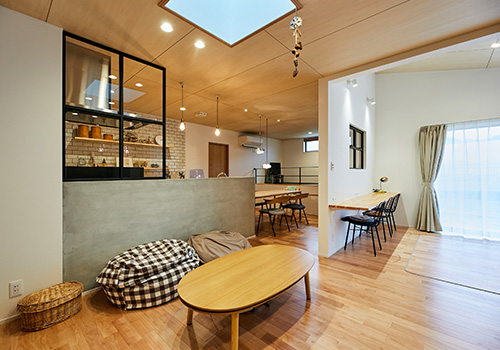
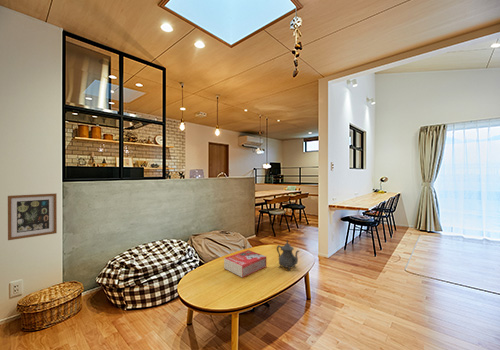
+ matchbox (245, 262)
+ wall art (33, 215)
+ teapot (287, 253)
